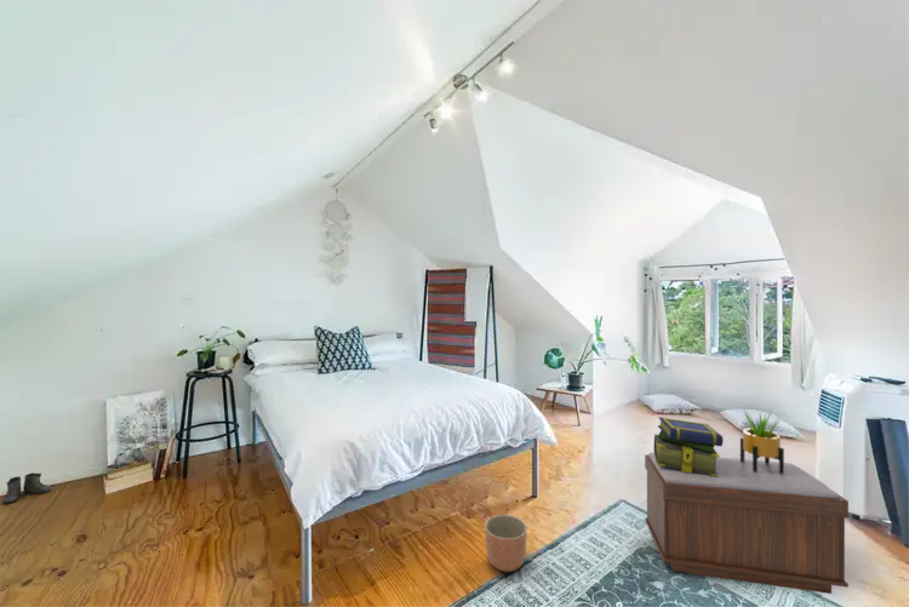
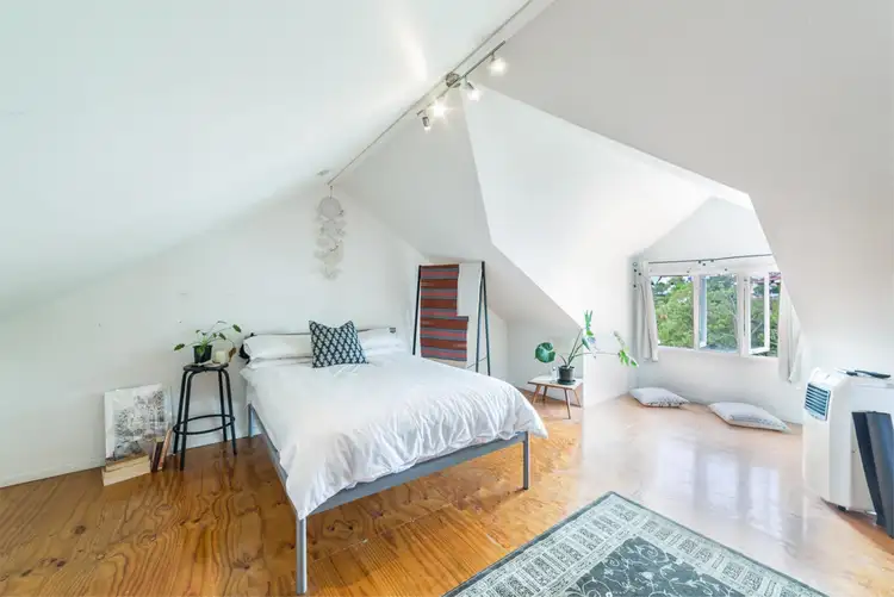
- potted plant (760, 437)
- planter (505, 544)
- boots (23, 487)
- bench (732, 514)
- stack of books (686, 442)
